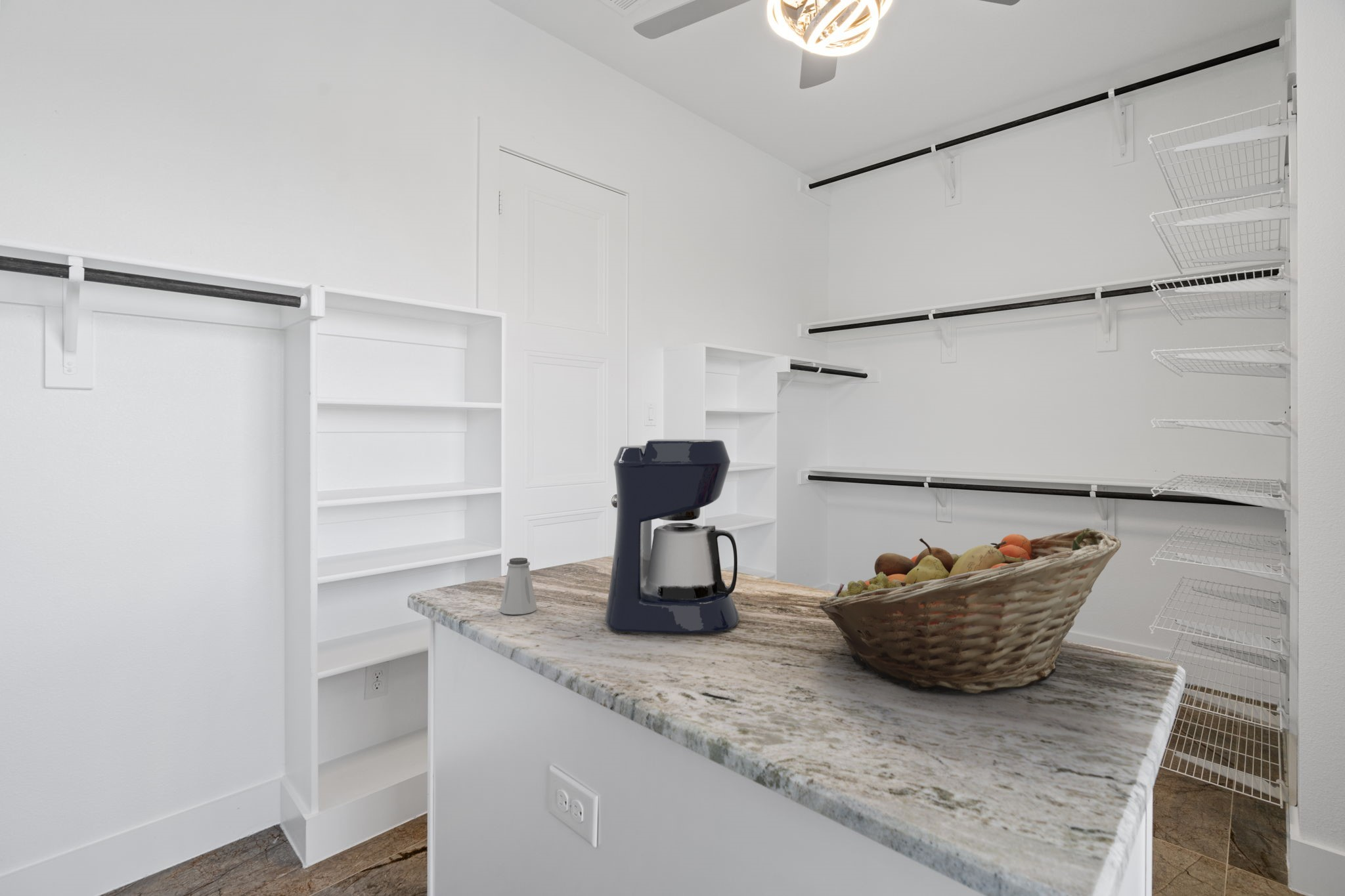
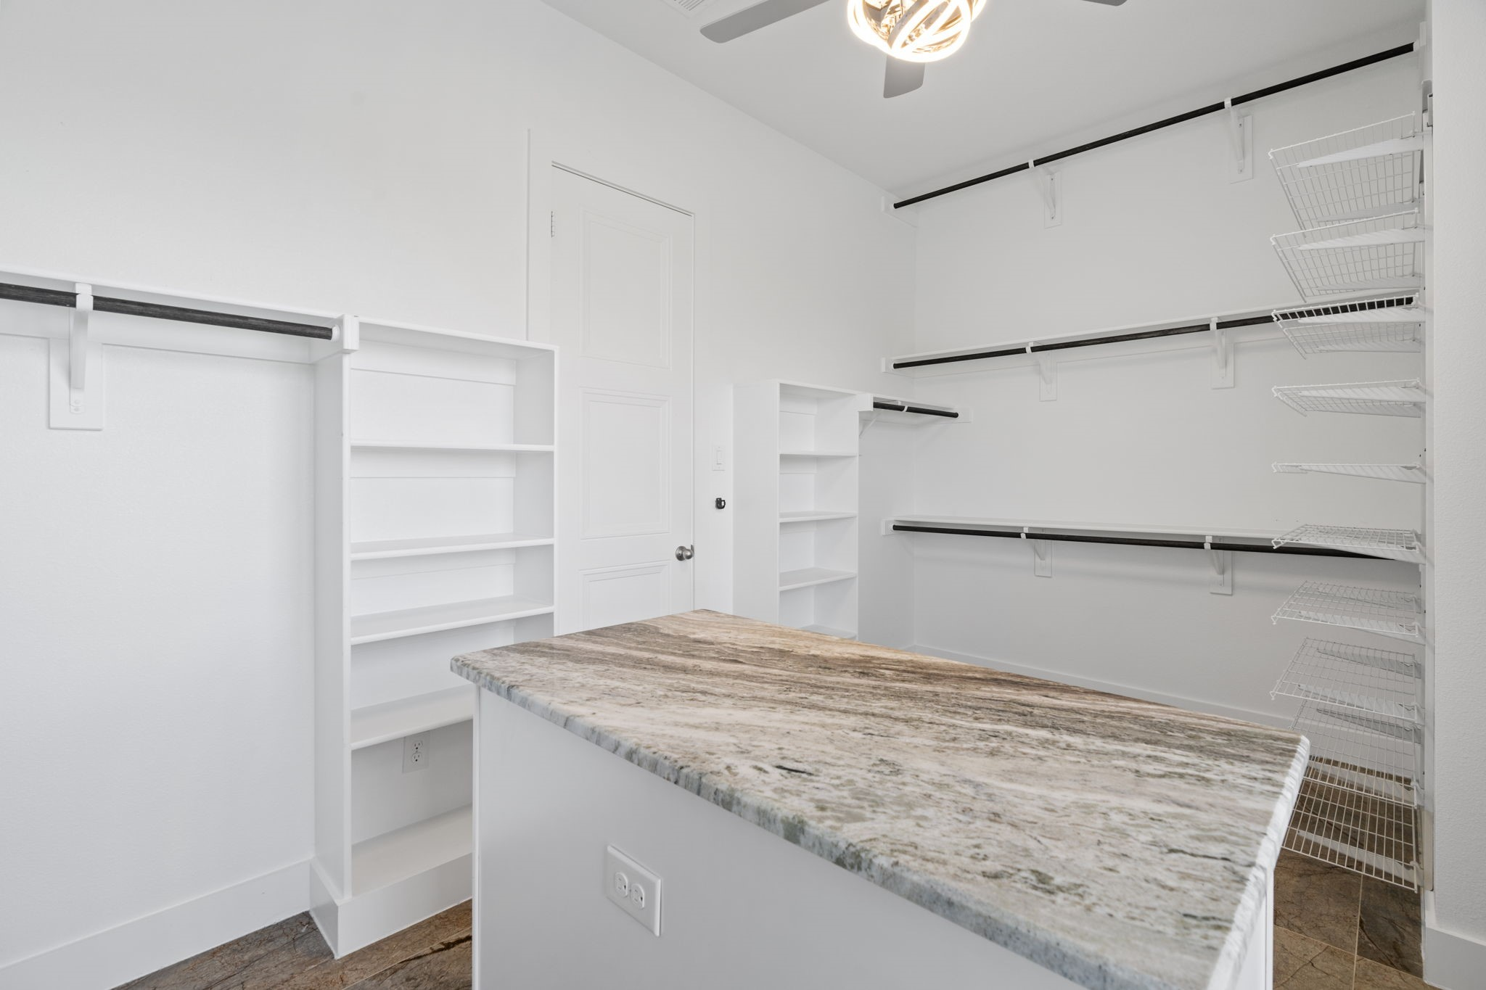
- coffee maker (670, 528)
- saltshaker (518, 584)
- fruit basket (965, 593)
